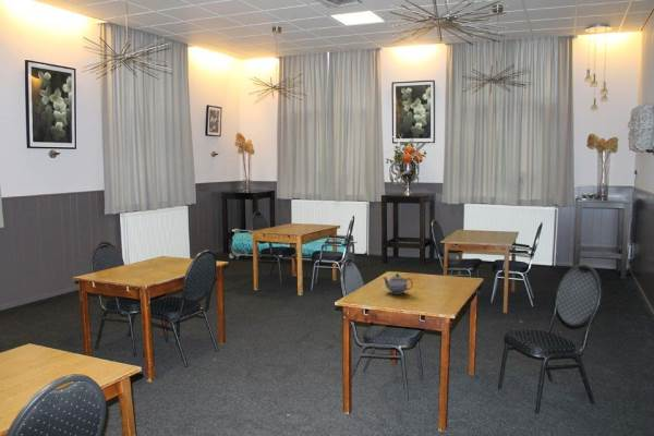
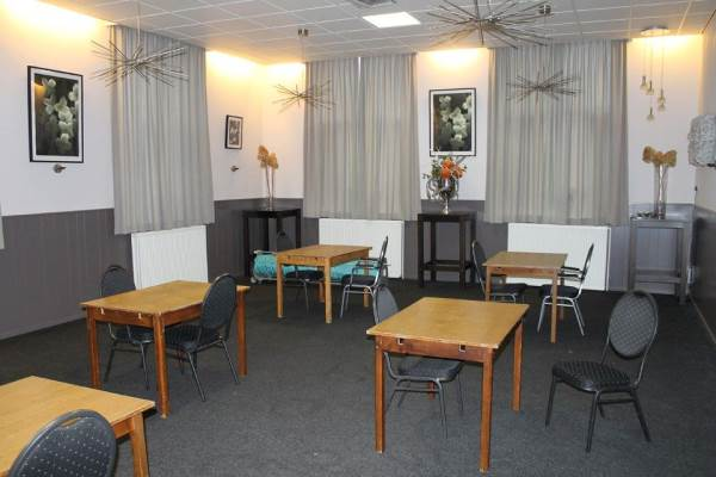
- teapot (397, 282)
